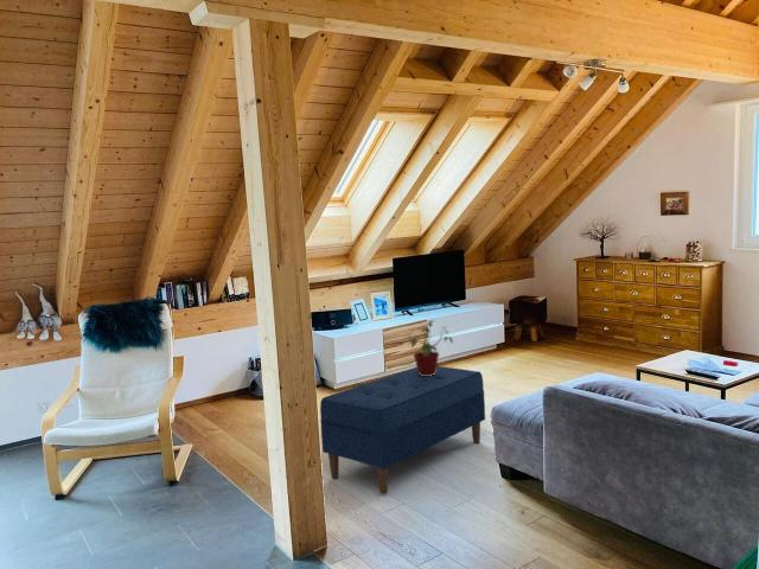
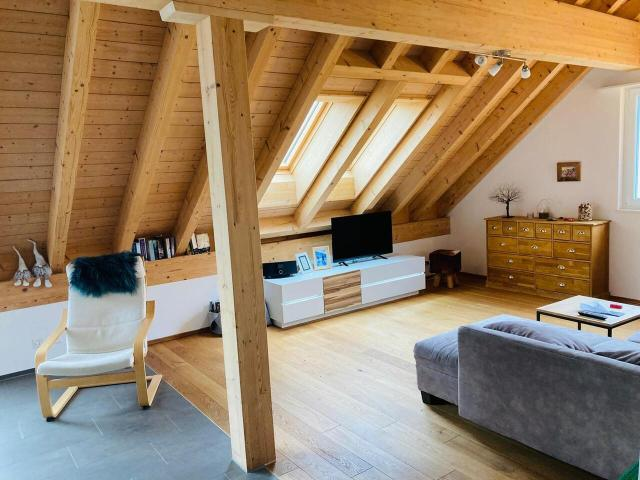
- bench (407, 421)
- potted plant (434, 347)
